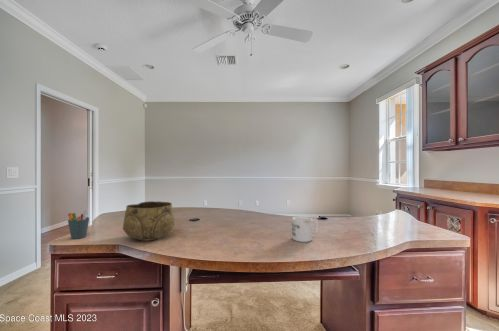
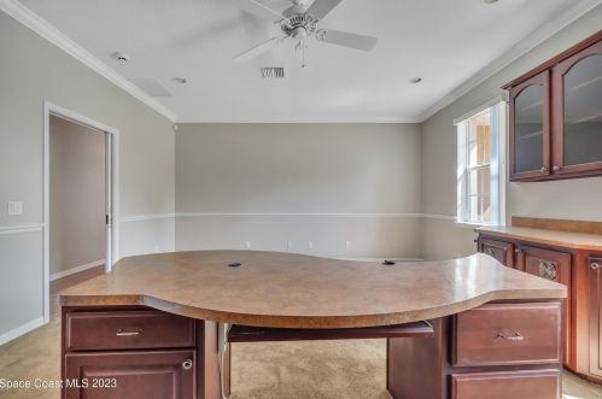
- pen holder (78, 223)
- decorative bowl (150, 220)
- mug (305, 228)
